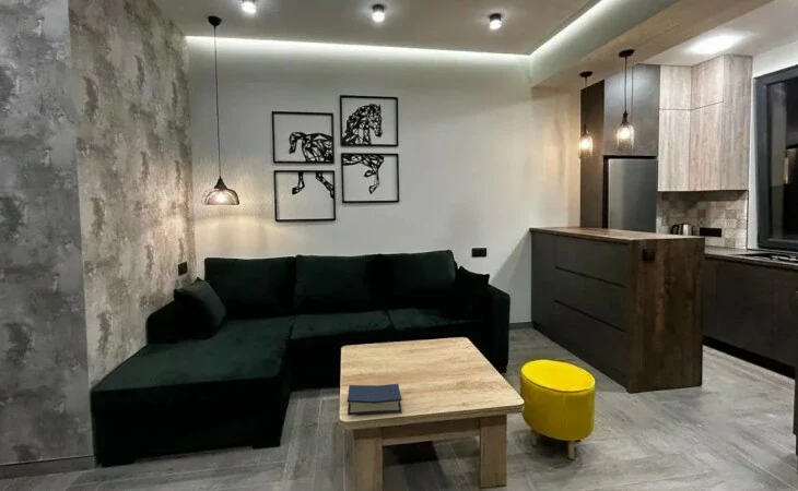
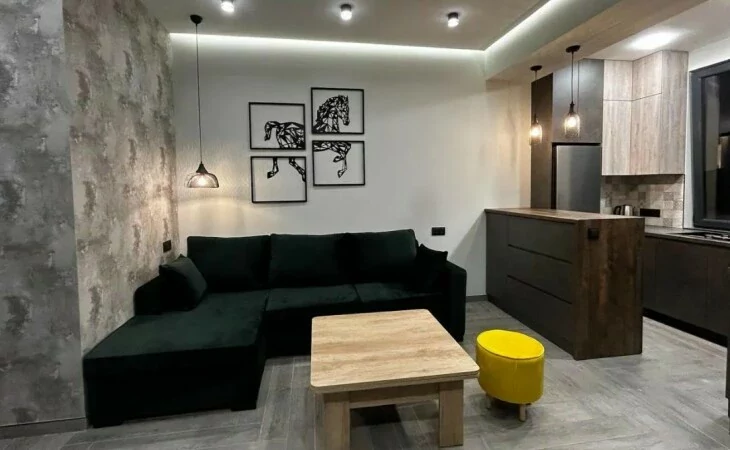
- hardback book (374, 396)
